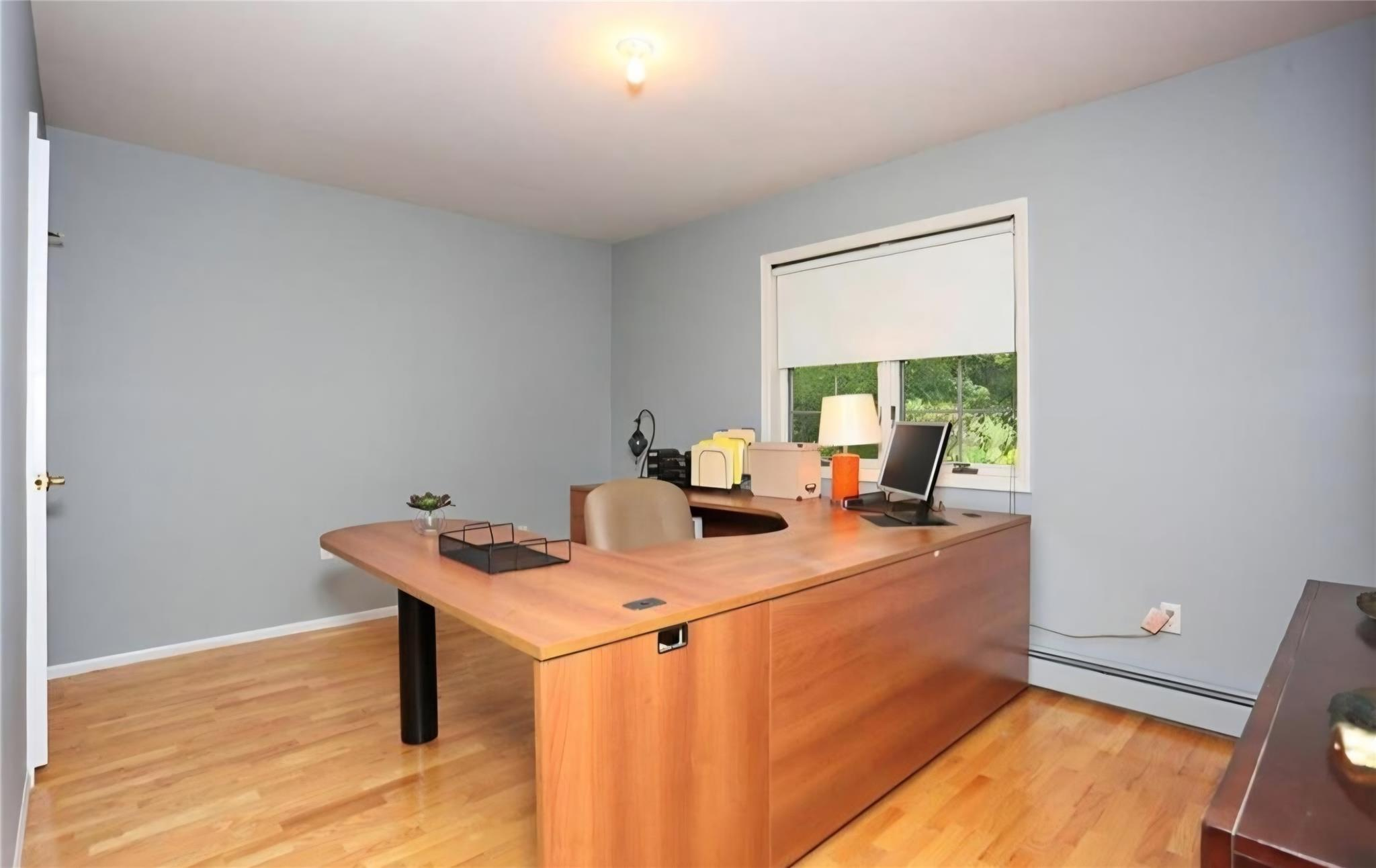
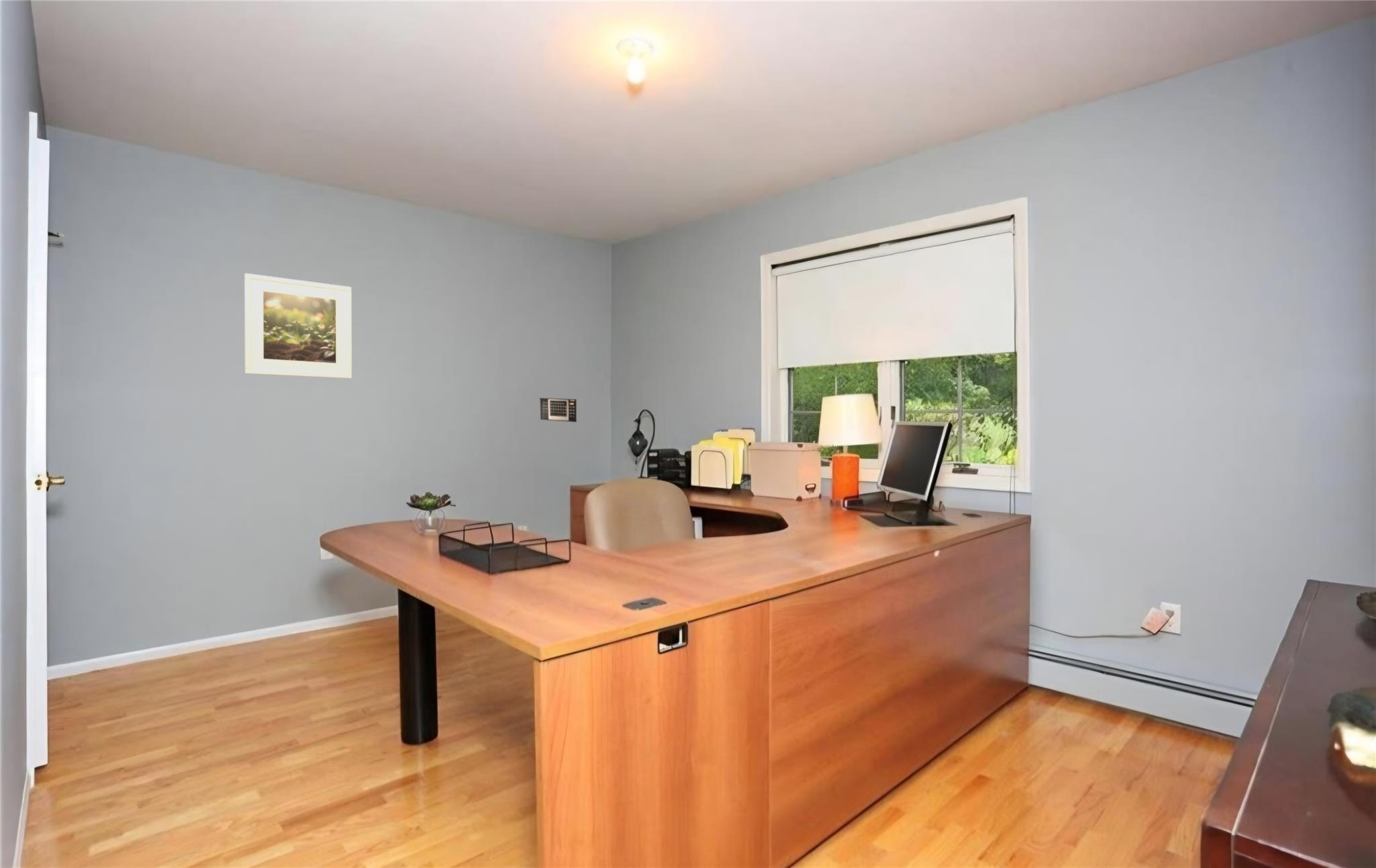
+ calendar (558, 410)
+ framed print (300, 328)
